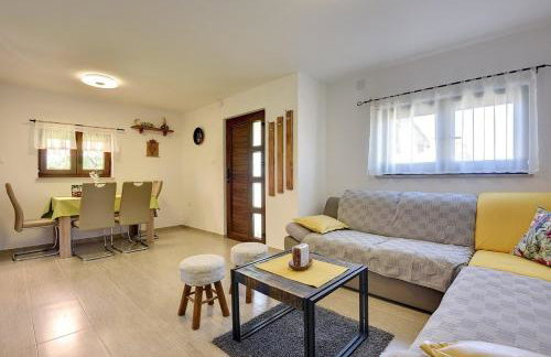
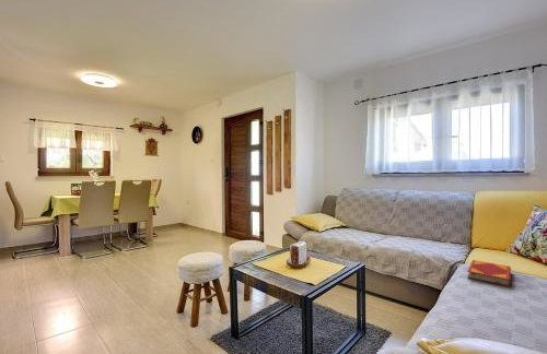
+ hardback book (489, 271)
